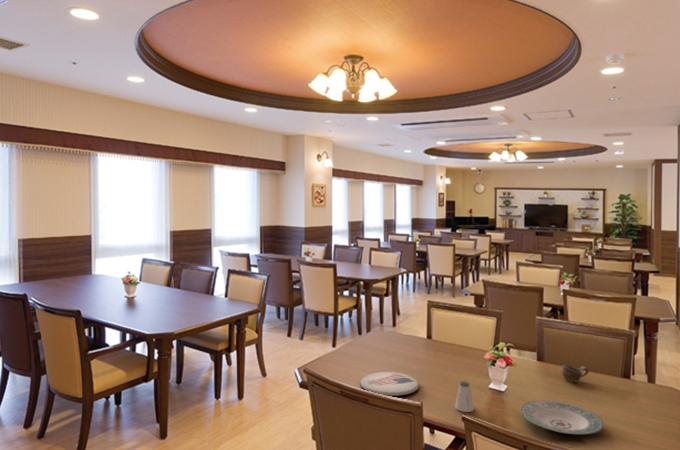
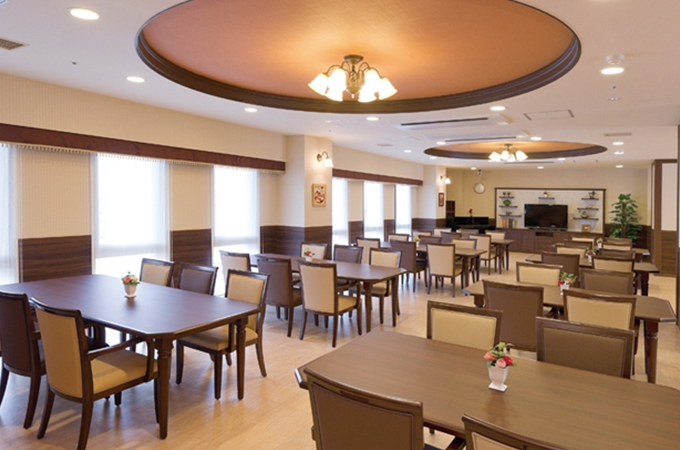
- plate (389, 382)
- cup (574, 373)
- saltshaker (464, 395)
- plate (560, 420)
